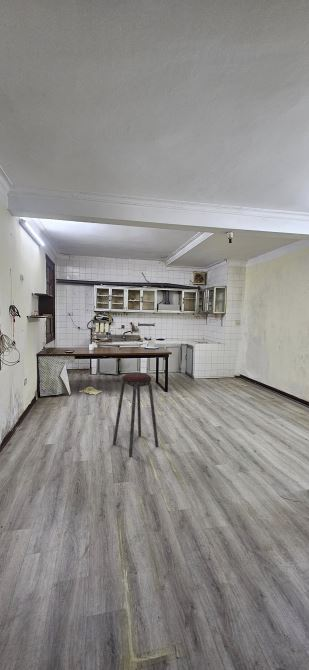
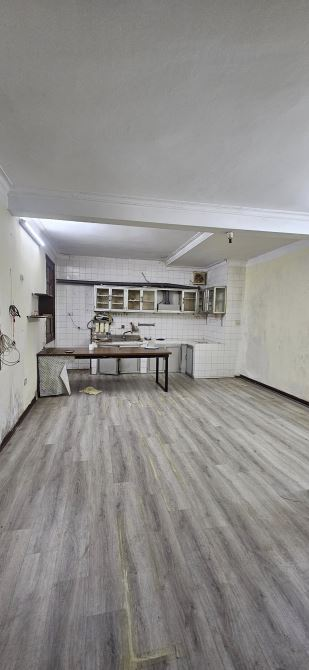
- music stool (134, 410)
